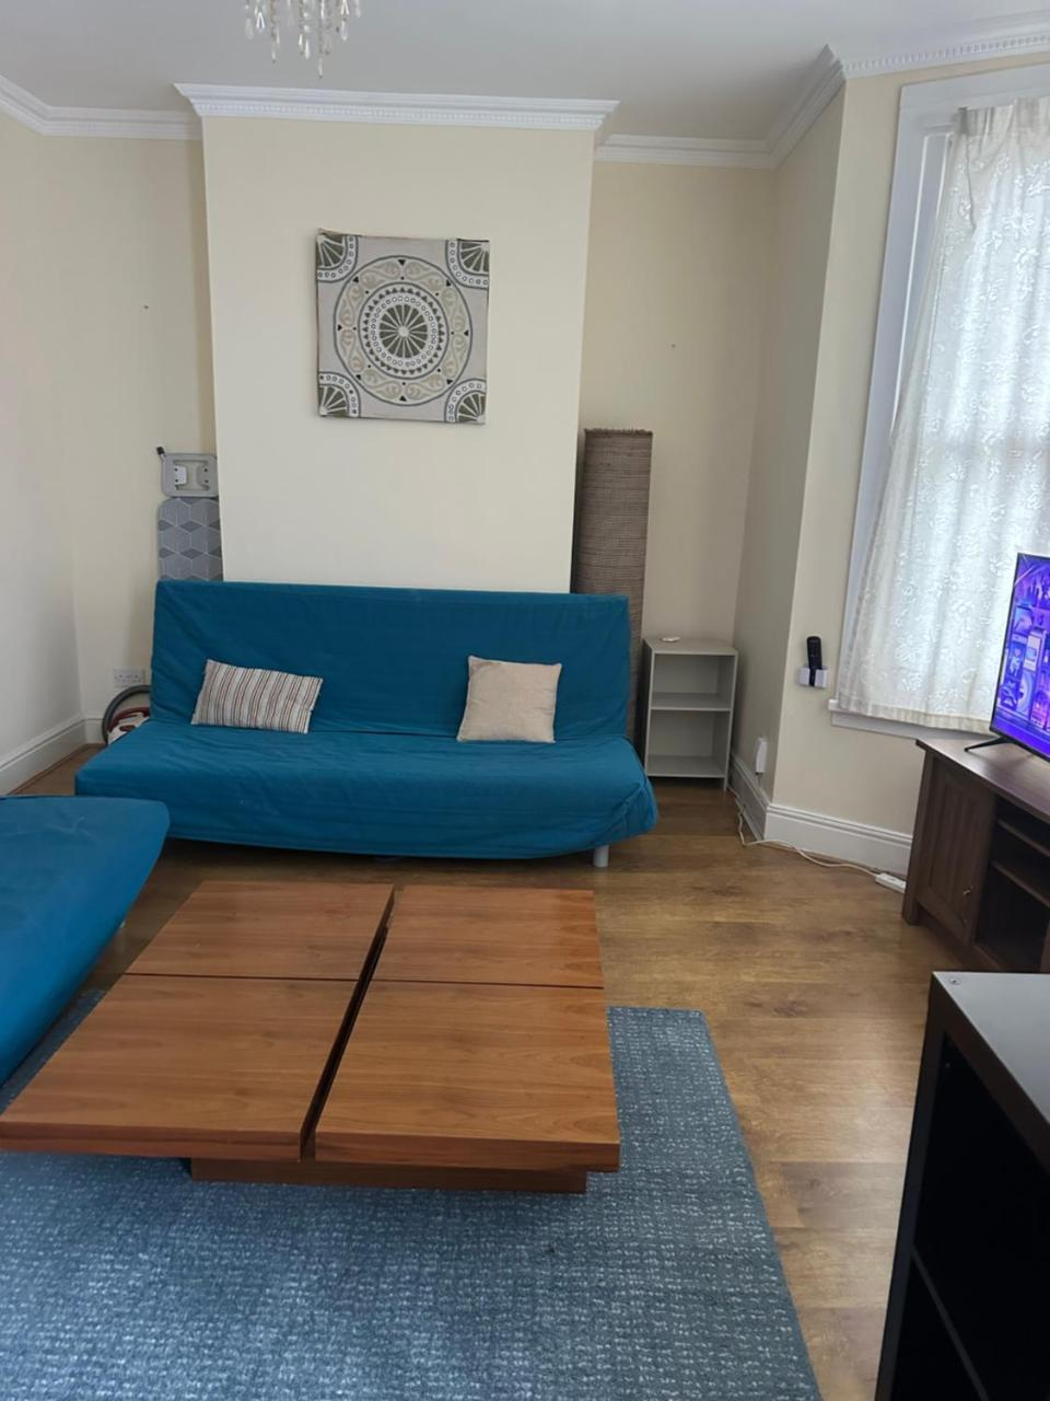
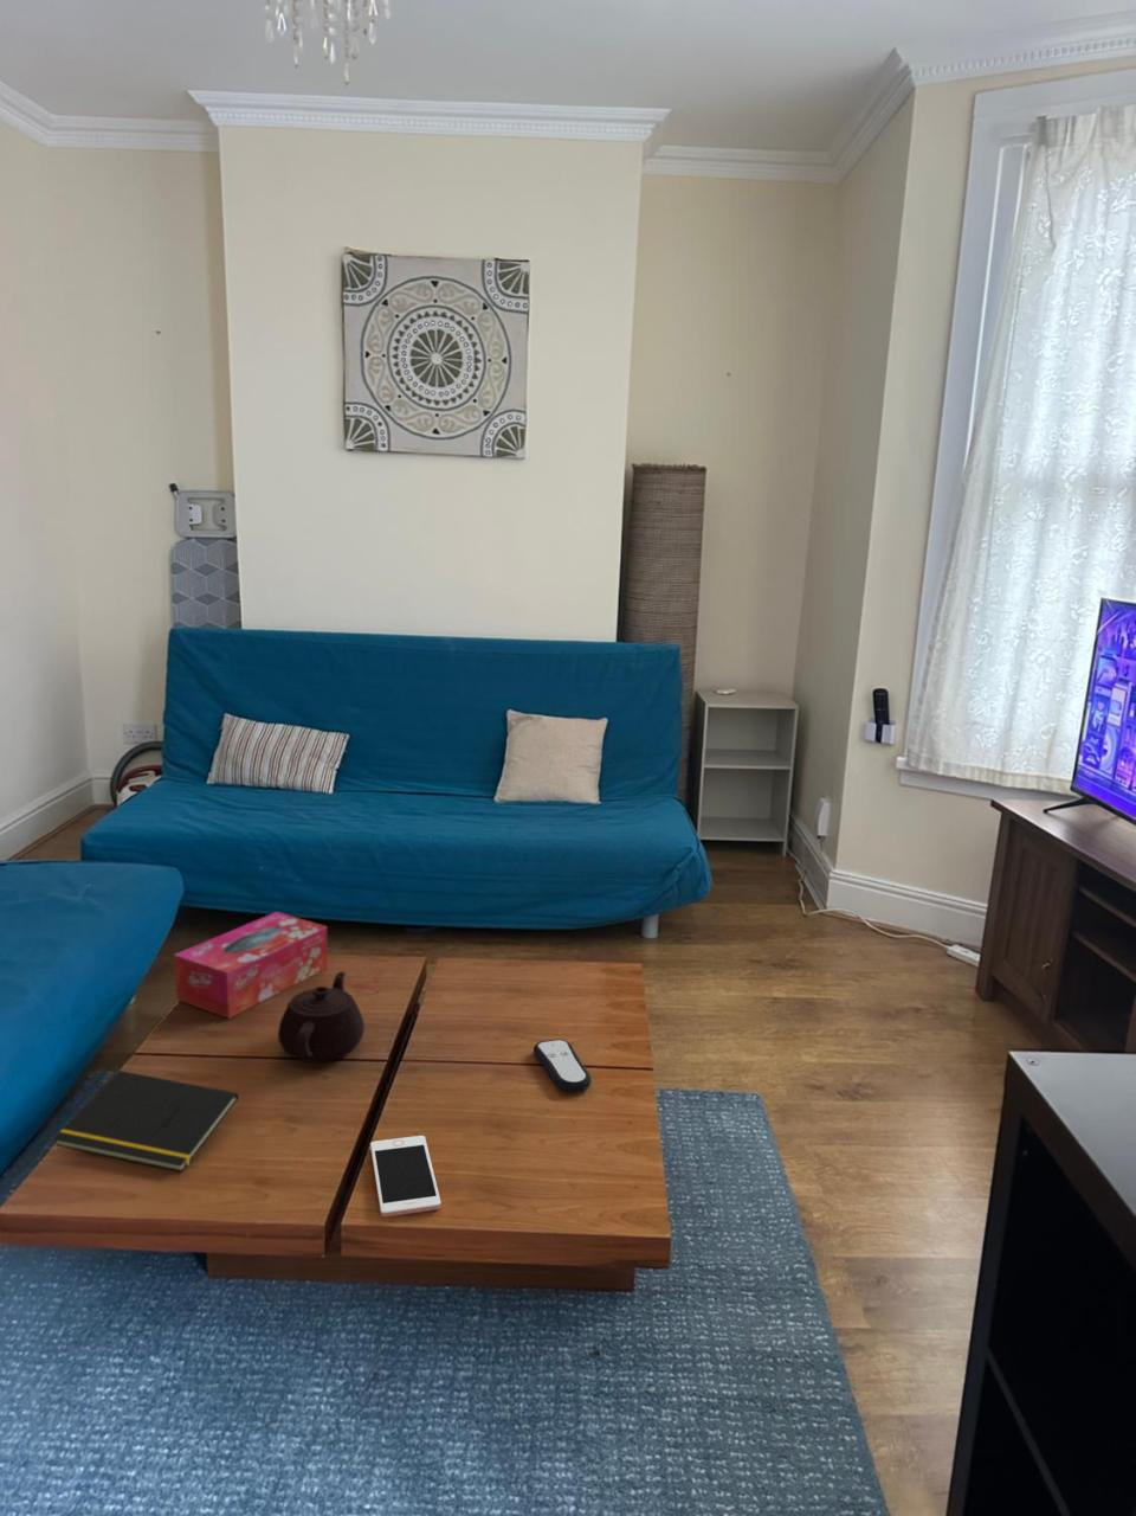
+ teapot (323, 1016)
+ notepad (148, 1118)
+ tissue box (253, 961)
+ cell phone (403, 1173)
+ remote control (562, 1064)
